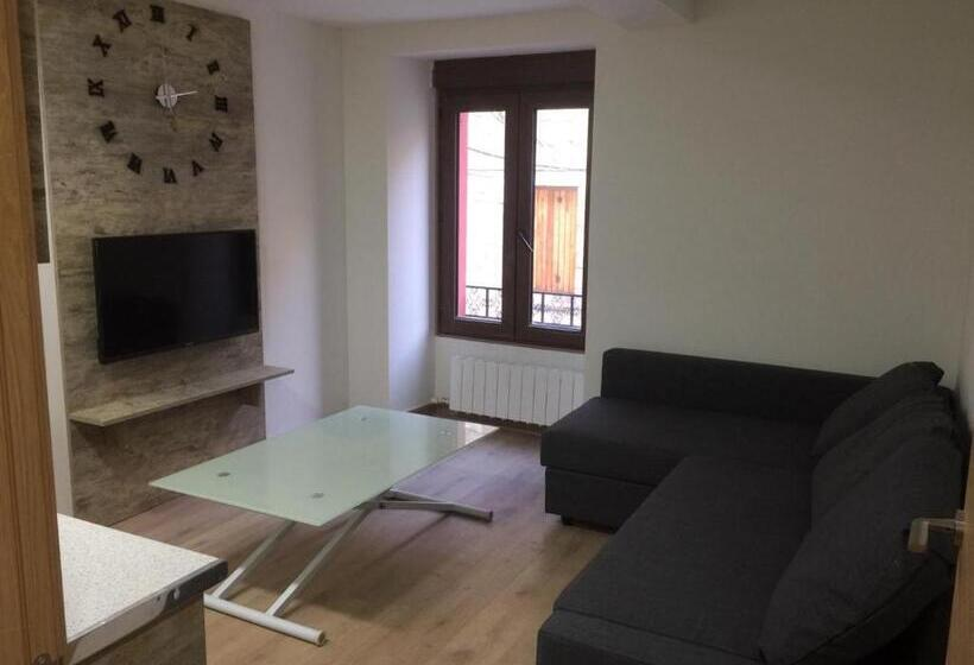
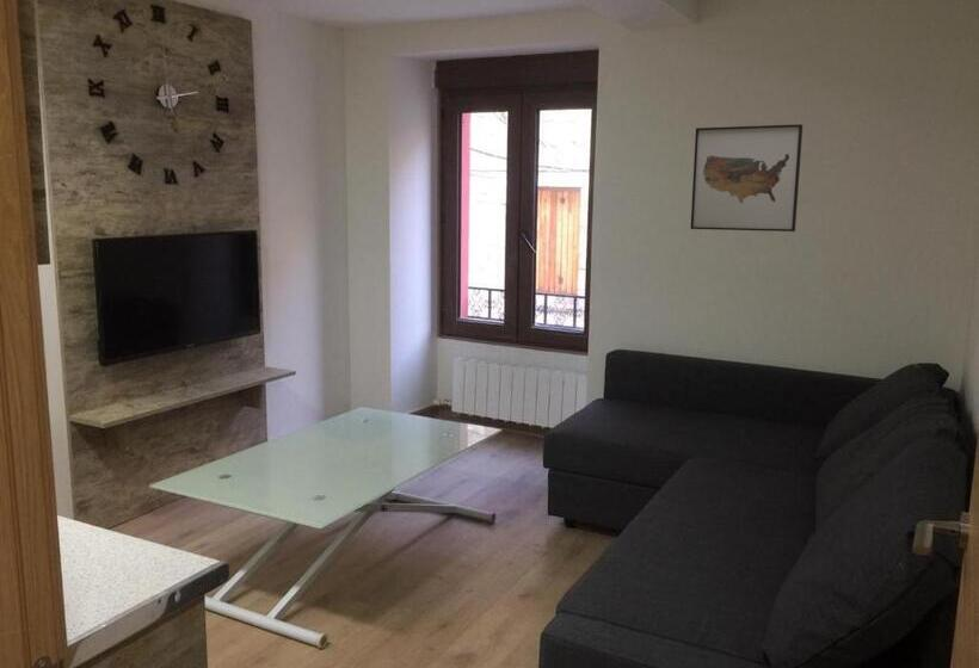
+ wall art (744, 178)
